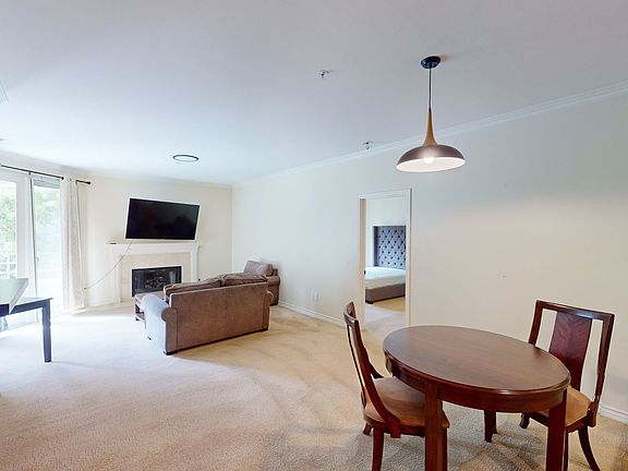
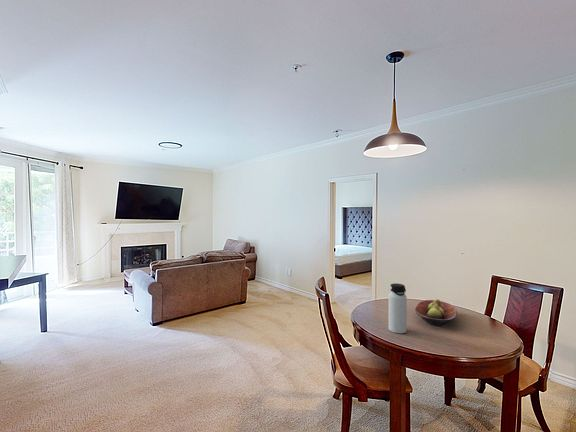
+ water bottle (397, 307)
+ fruit bowl (435, 310)
